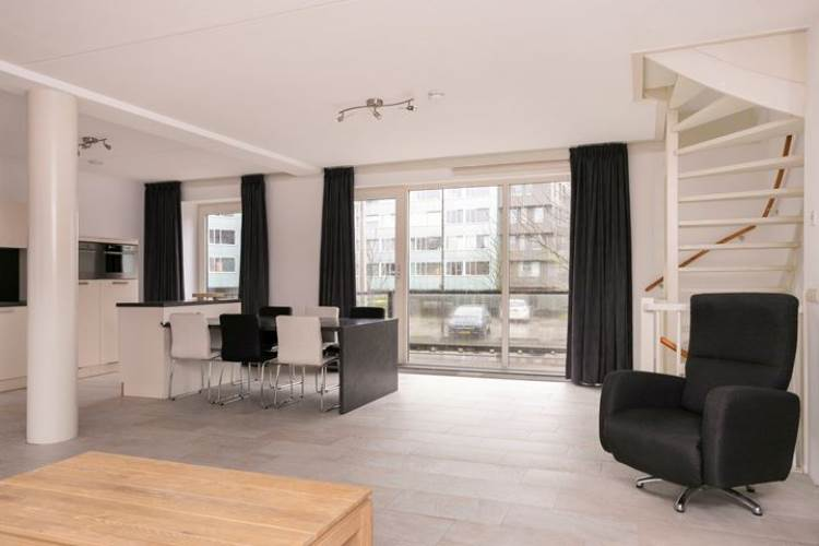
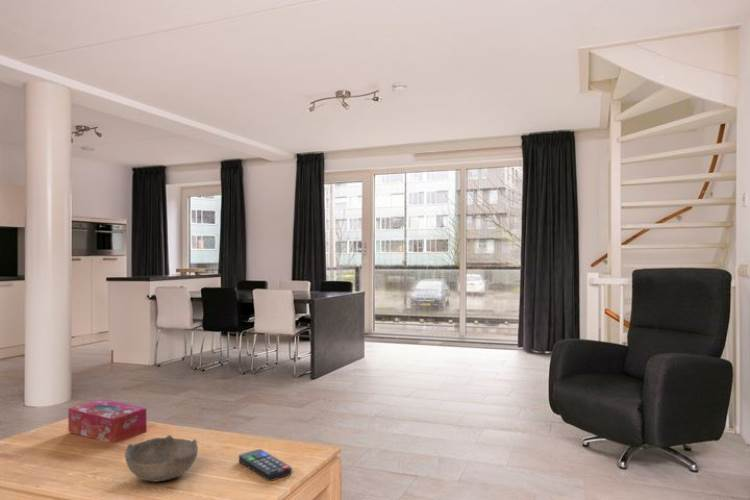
+ remote control (264, 463)
+ bowl (162, 460)
+ tissue box (107, 420)
